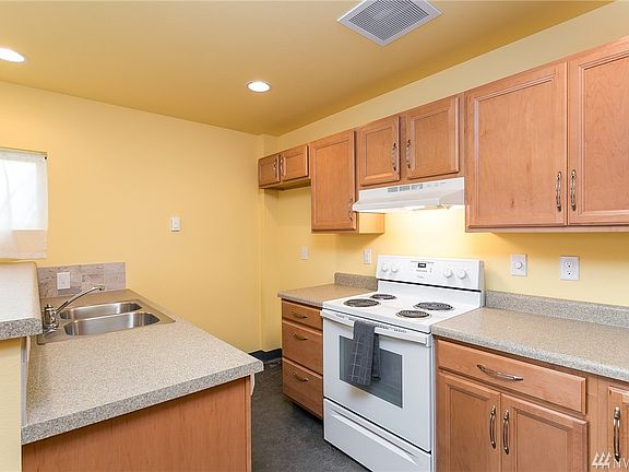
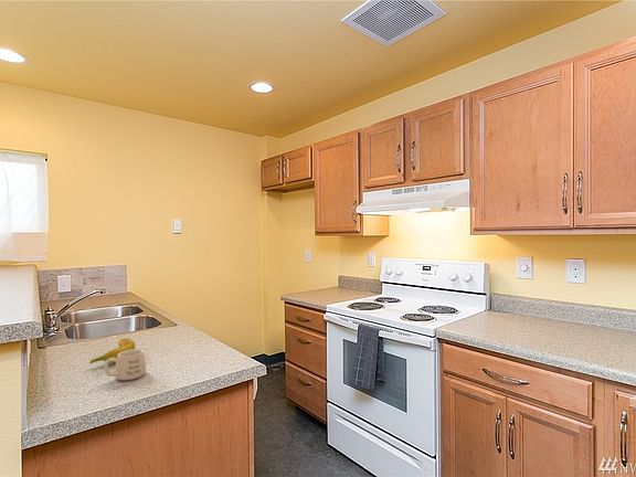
+ banana (113, 350)
+ mug (125, 365)
